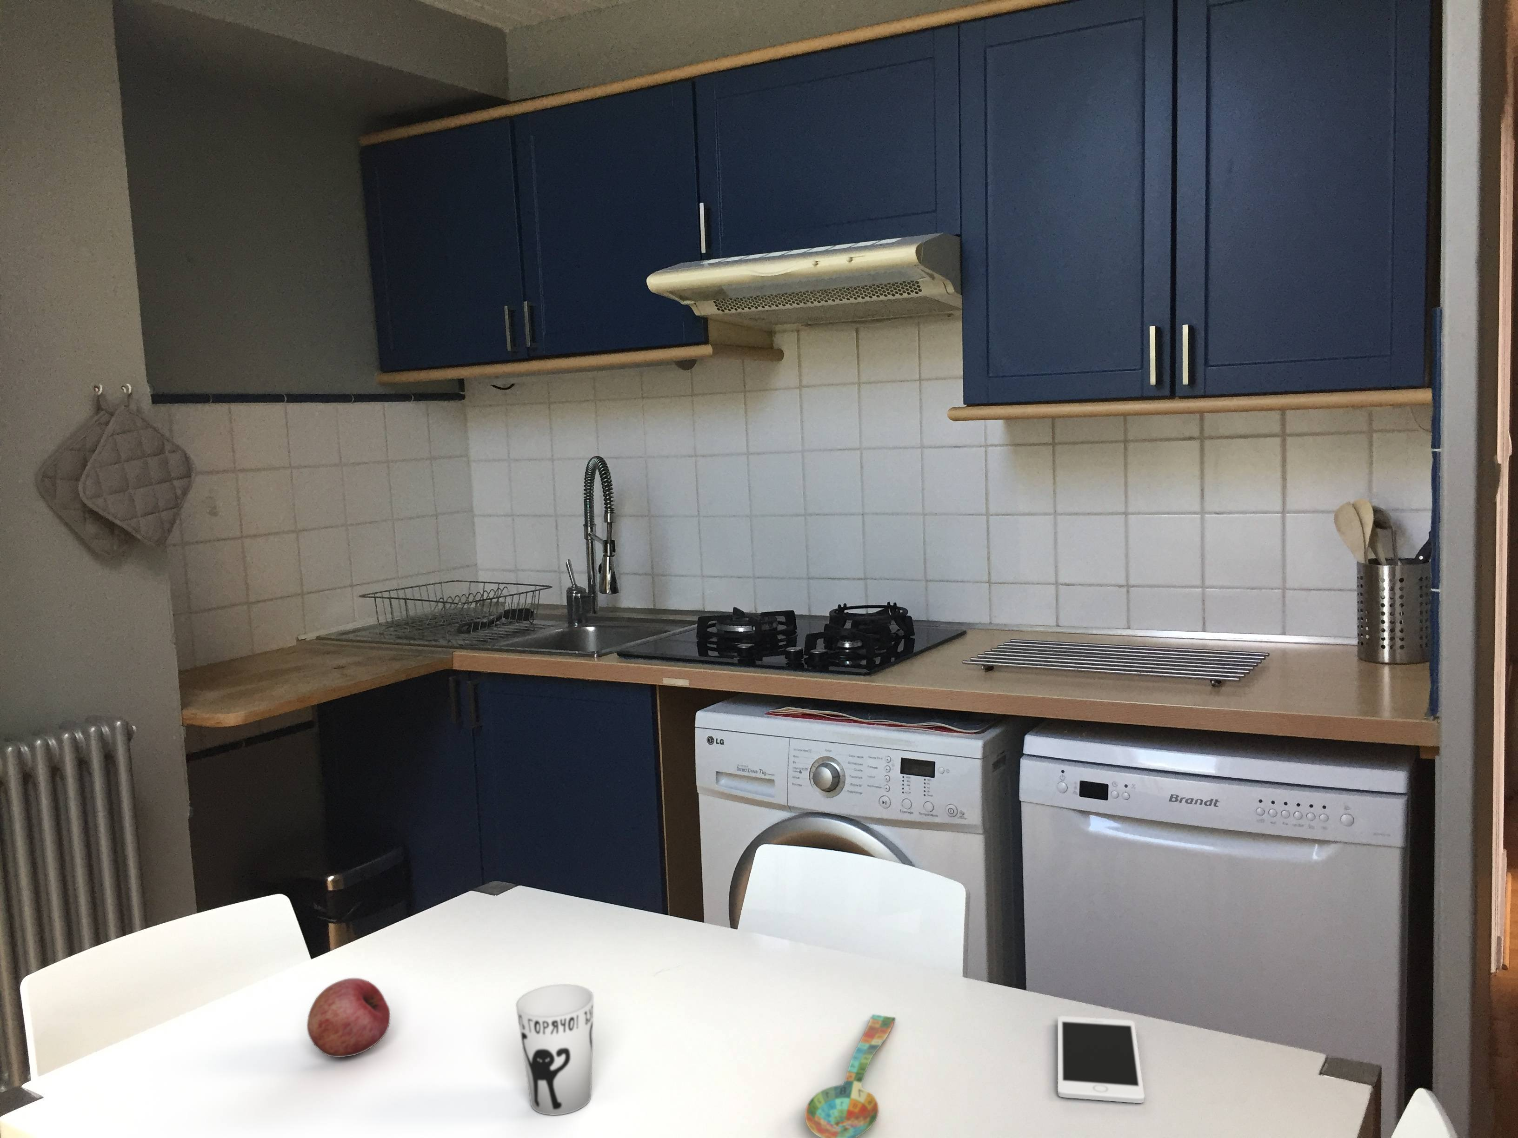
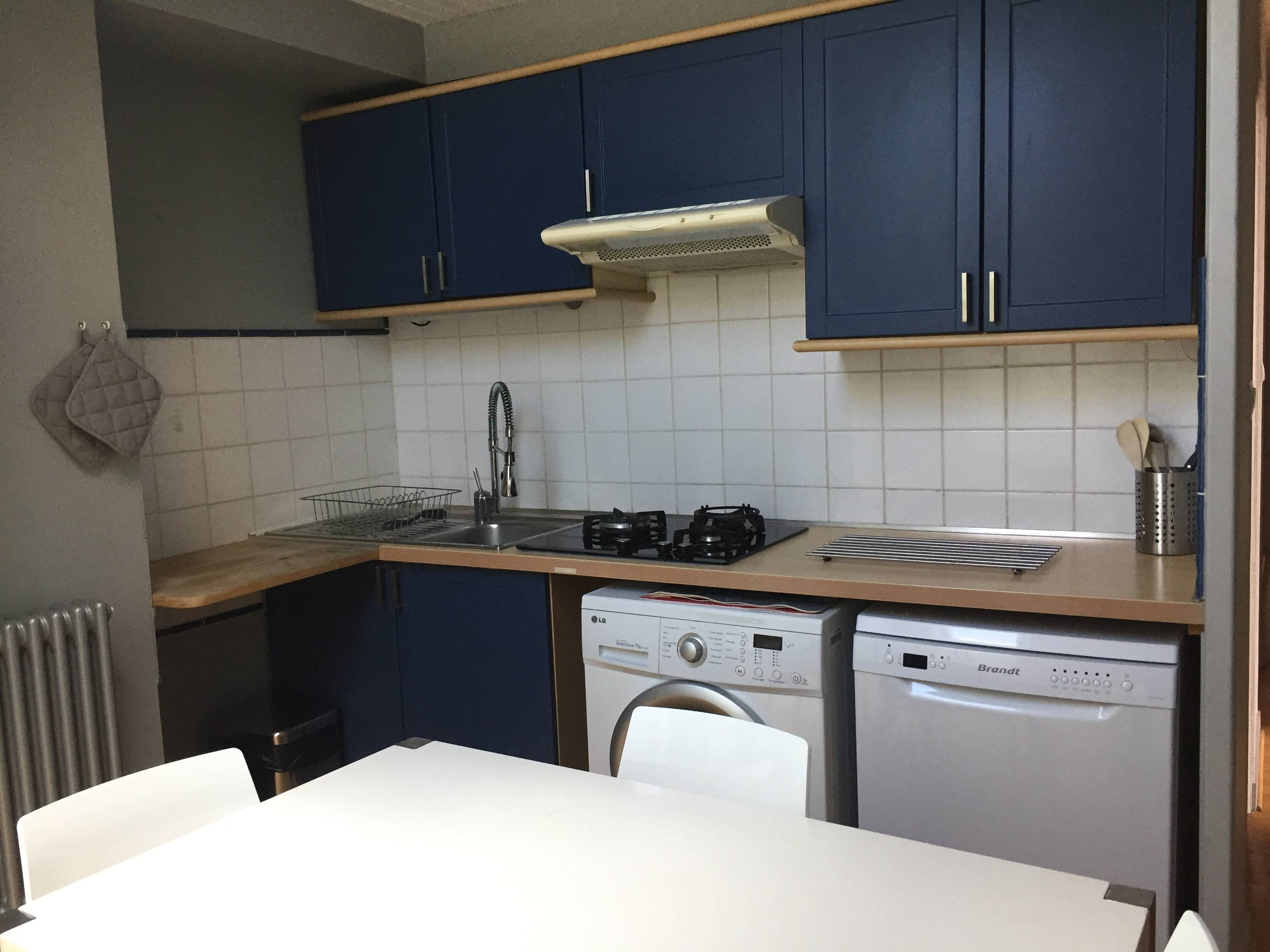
- cell phone (1098, 1057)
- cup (558, 1050)
- fruit (348, 1016)
- spoon (861, 1070)
